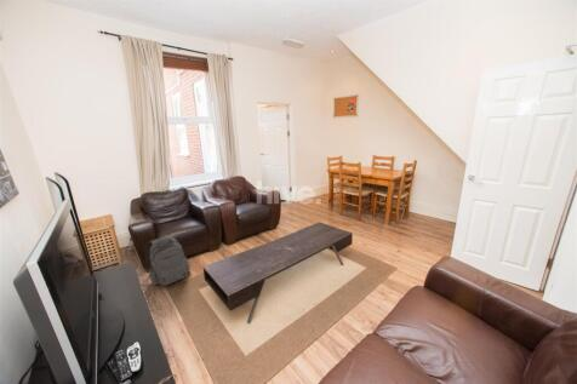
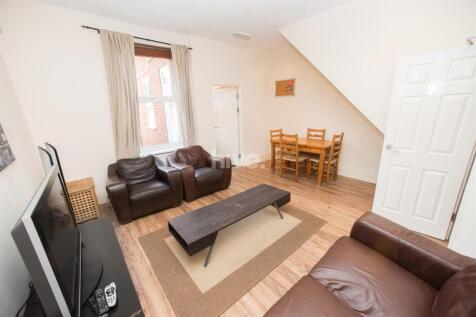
- backpack (167, 257)
